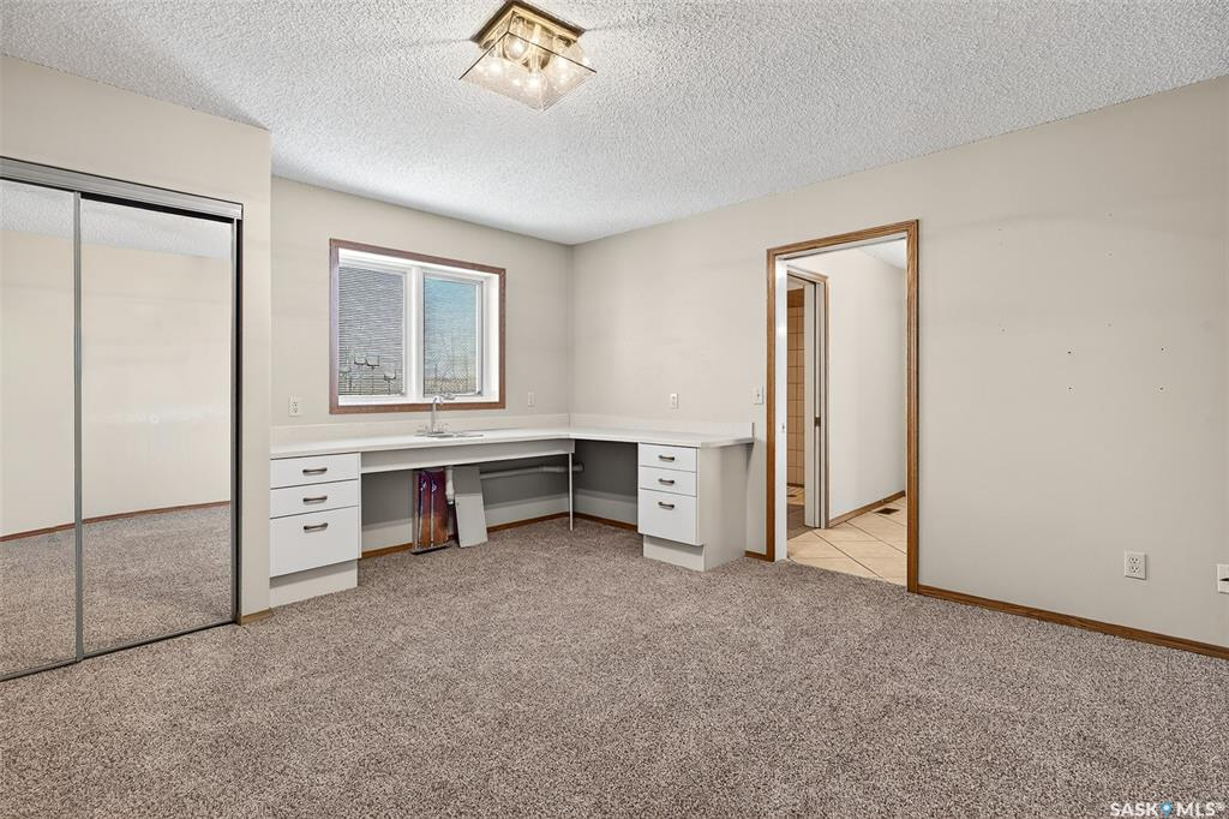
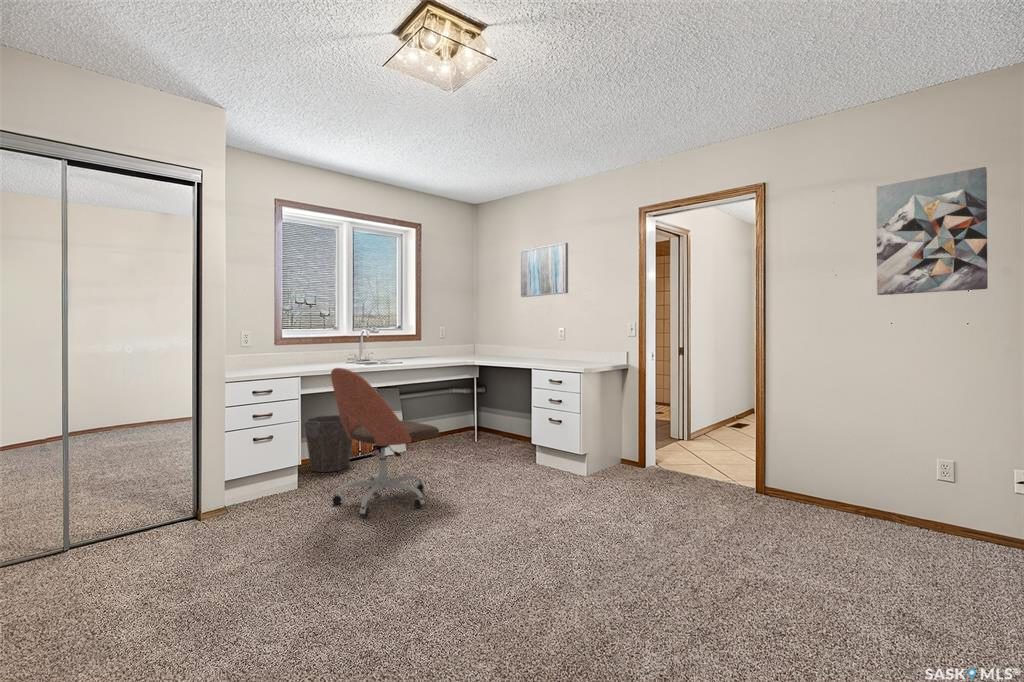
+ wall art (543, 271)
+ wall art (928, 235)
+ waste bin (329, 443)
+ office chair (382, 433)
